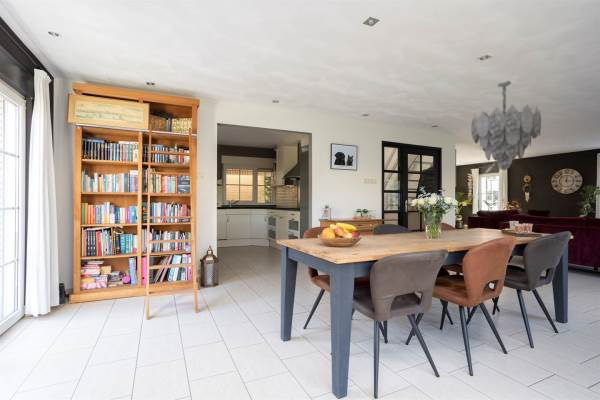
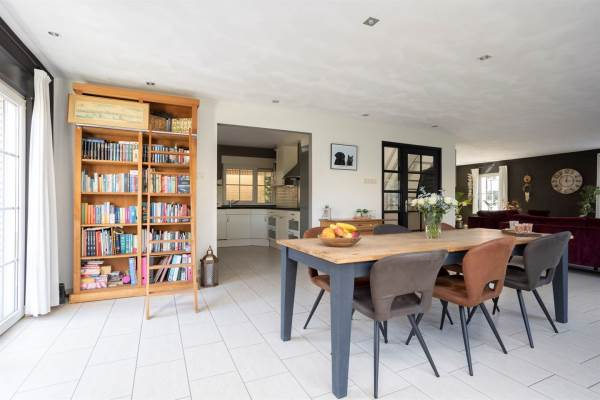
- chandelier (504, 126)
